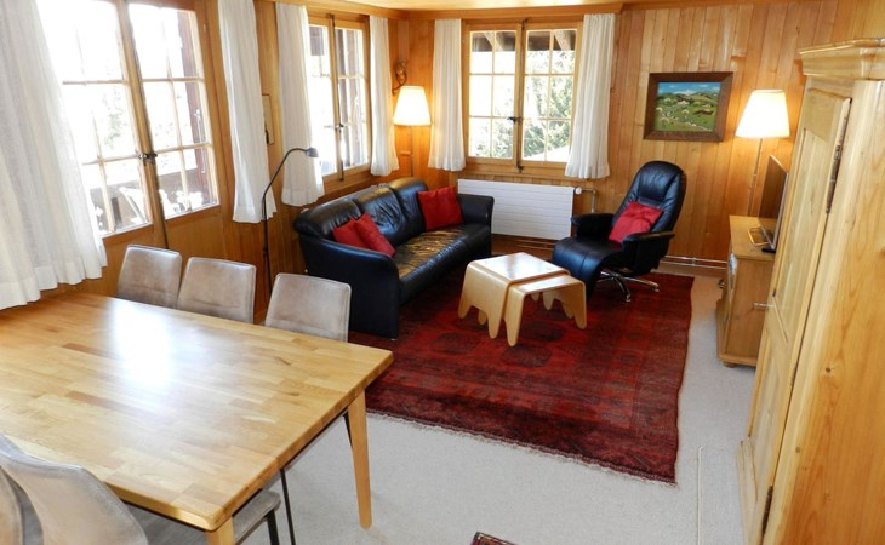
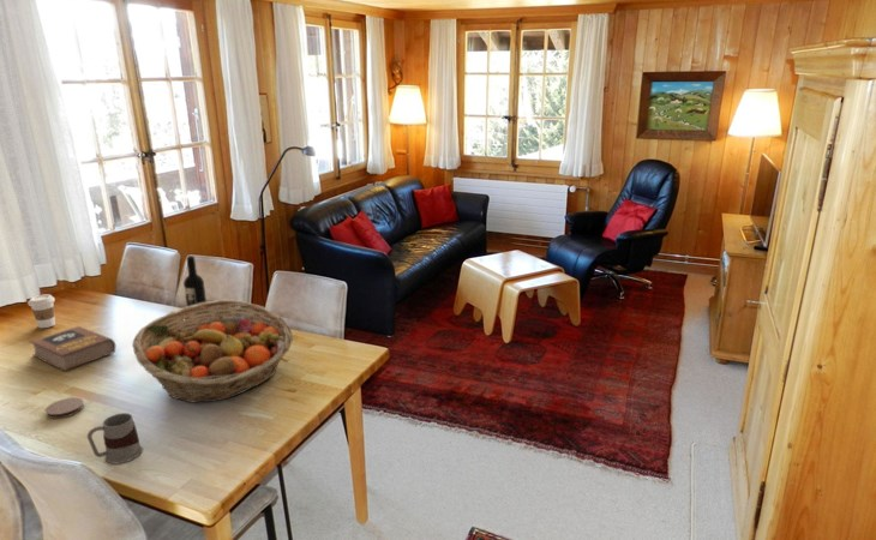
+ book (72, 346)
+ mug (114, 438)
+ wine bottle (194, 292)
+ coaster (65, 407)
+ fruit basket (217, 348)
+ coffee cup (43, 311)
